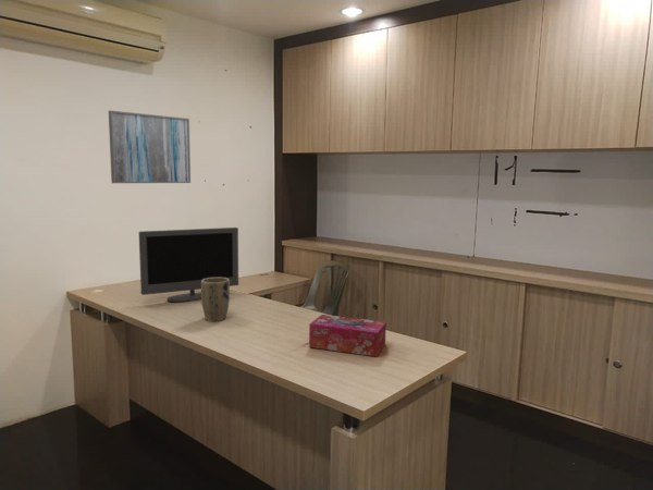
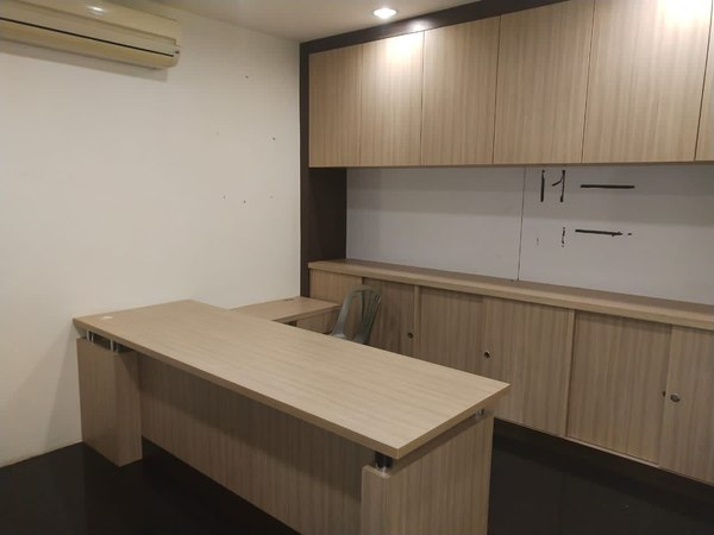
- wall art (151, 149)
- monitor (190, 264)
- plant pot (215, 299)
- tissue box (347, 334)
